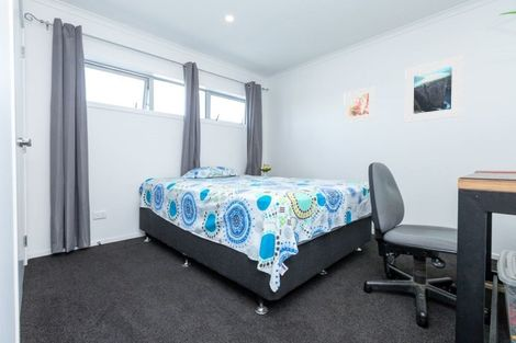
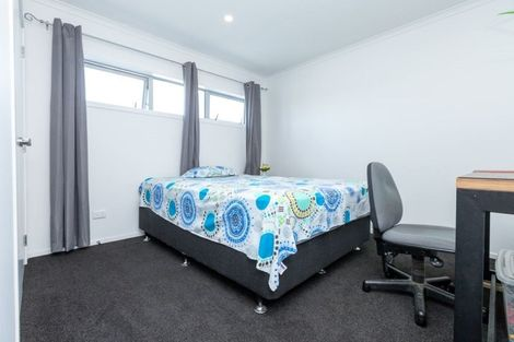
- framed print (431, 91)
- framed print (359, 105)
